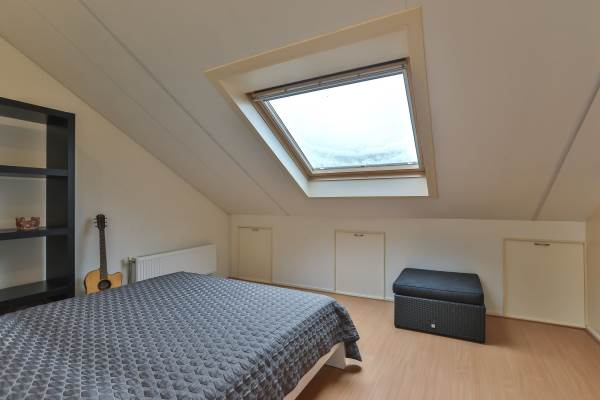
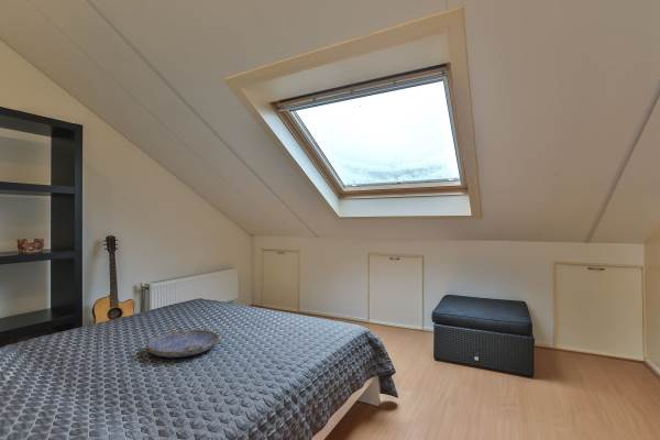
+ serving tray (184, 341)
